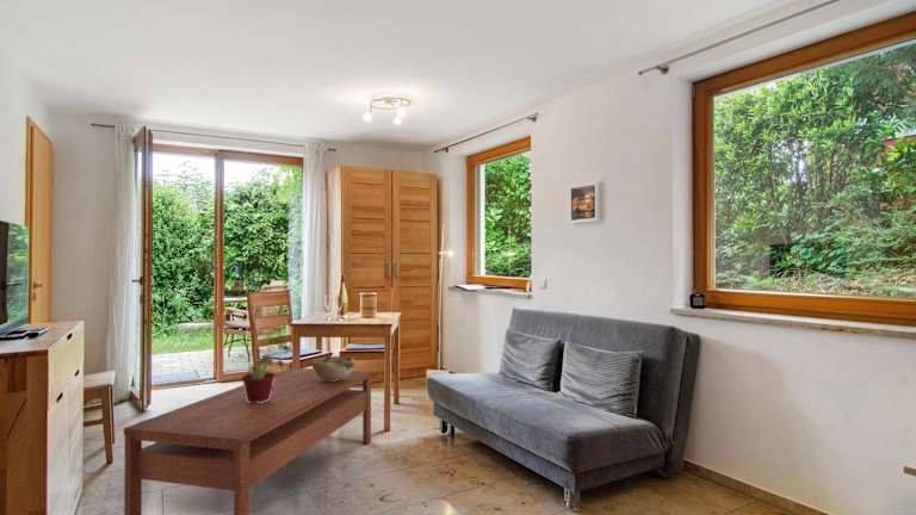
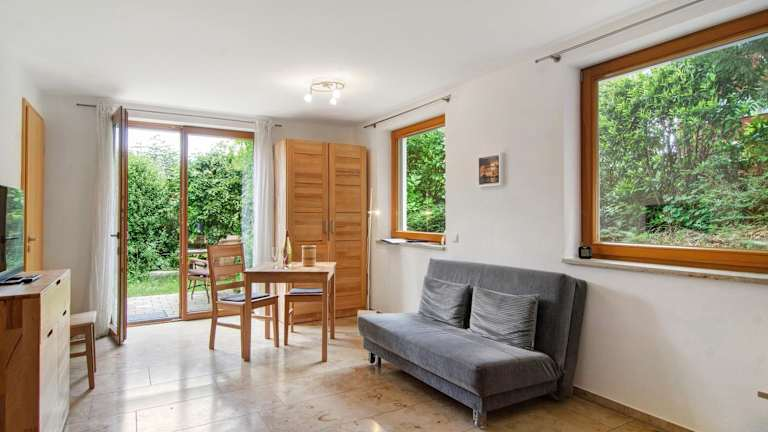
- decorative bowl (333, 368)
- coffee table (272, 435)
- potted plant (268, 364)
